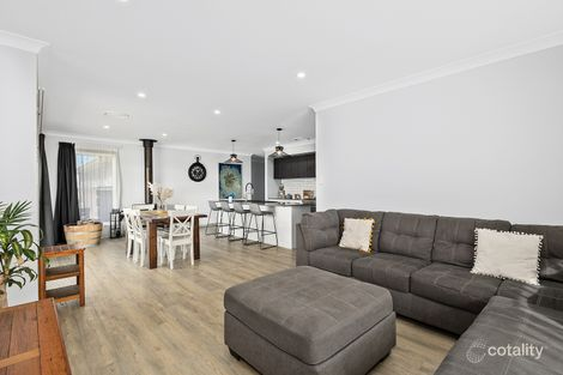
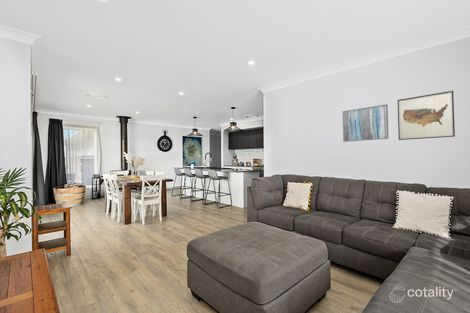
+ wall art (424, 117)
+ wall art (364, 124)
